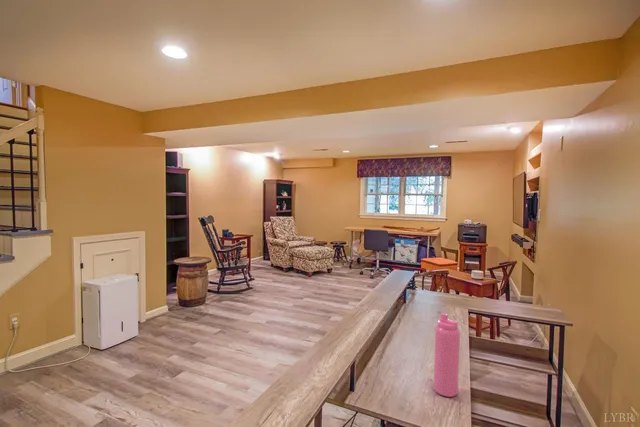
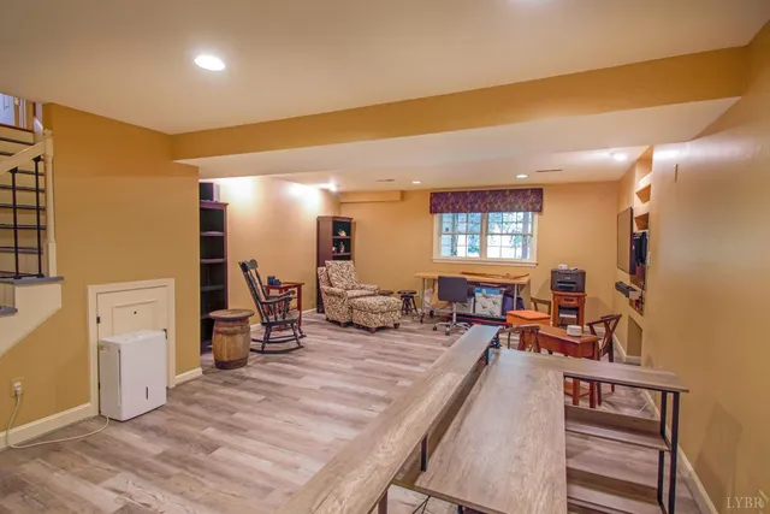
- water bottle (446, 353)
